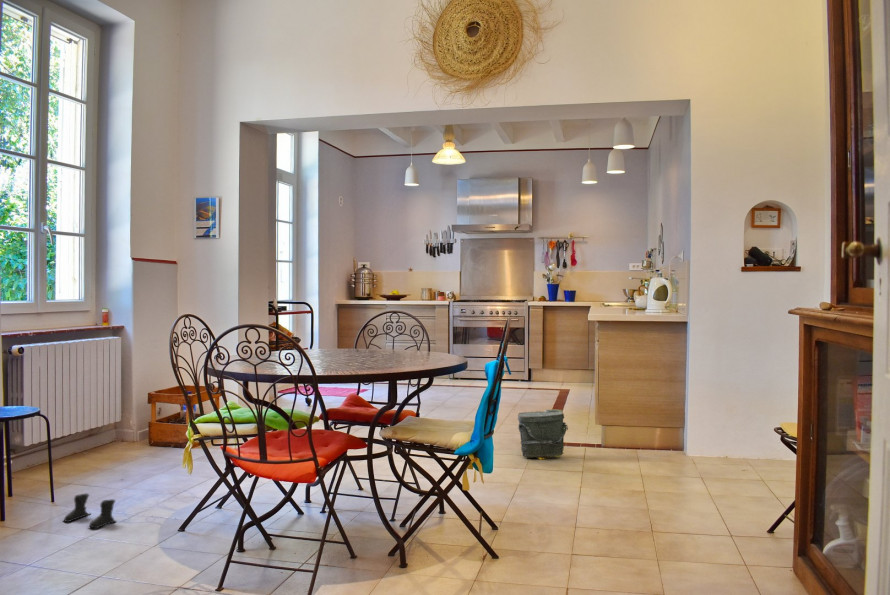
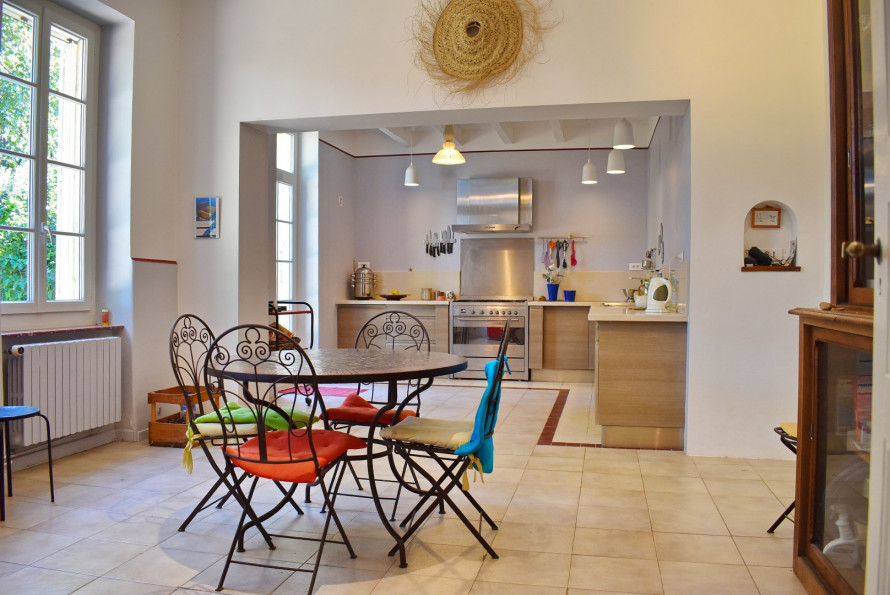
- bag (542, 434)
- boots (89, 513)
